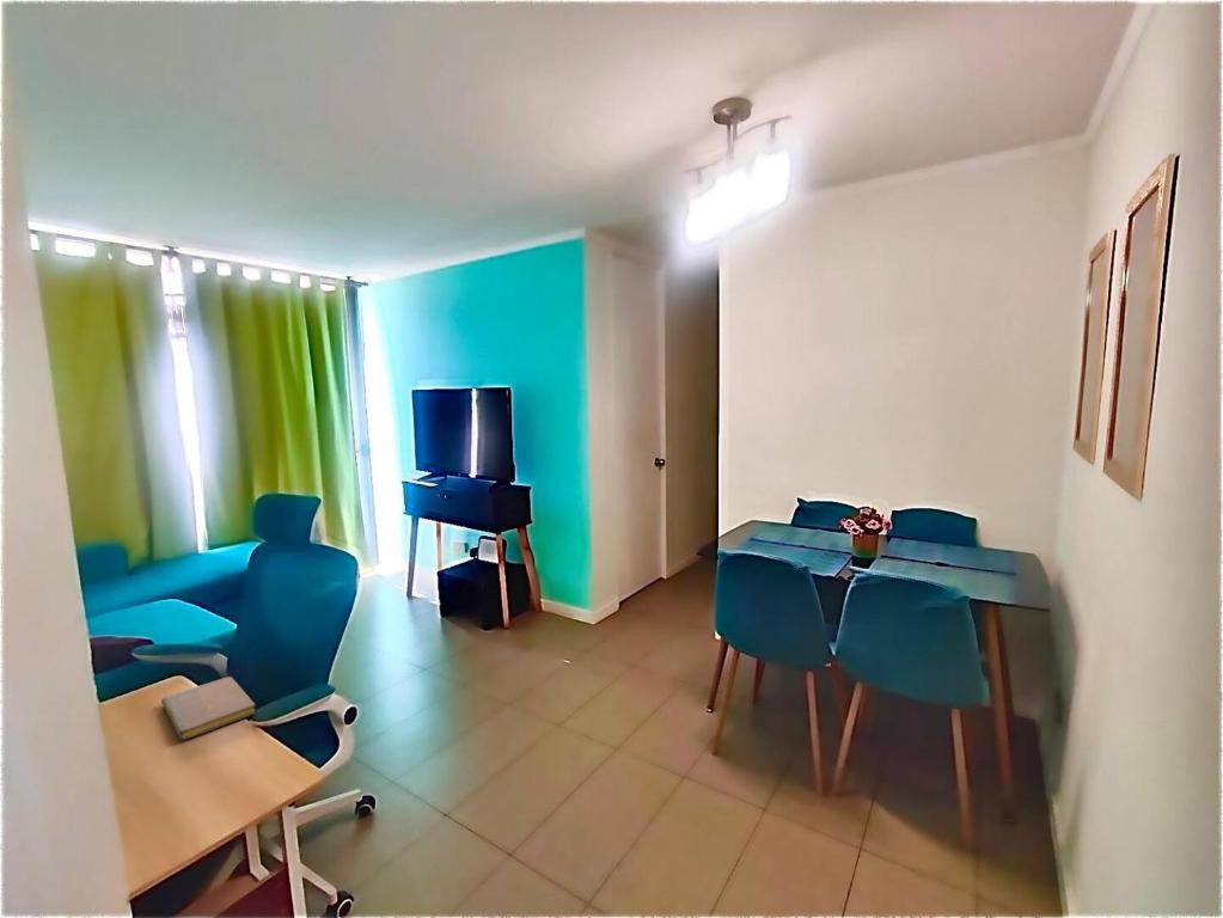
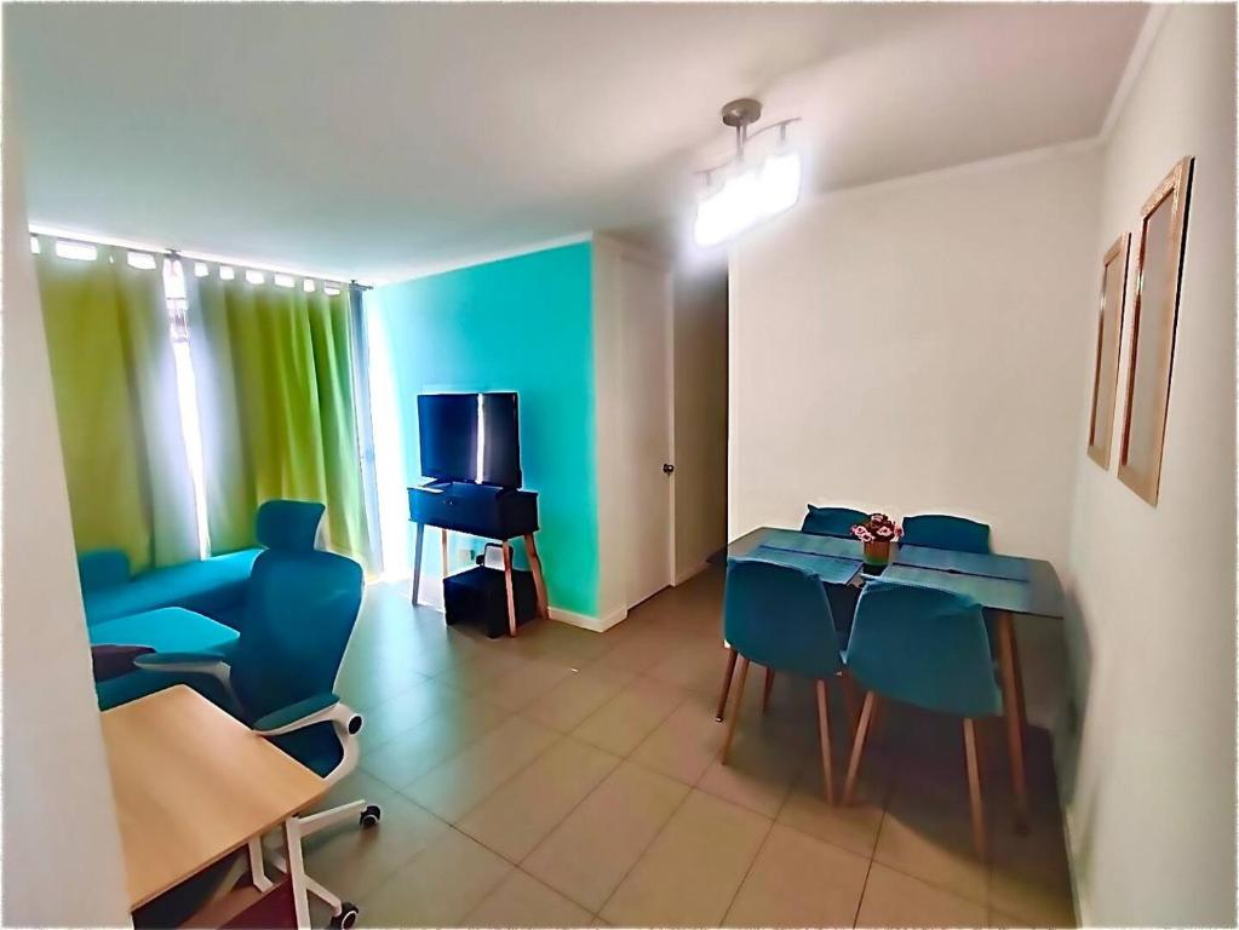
- notebook (207, 705)
